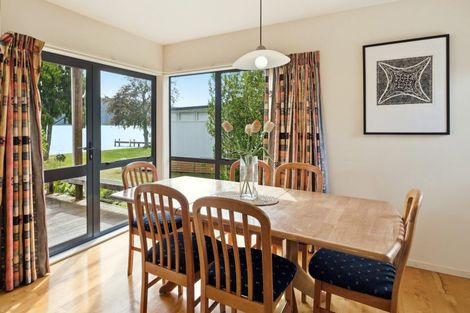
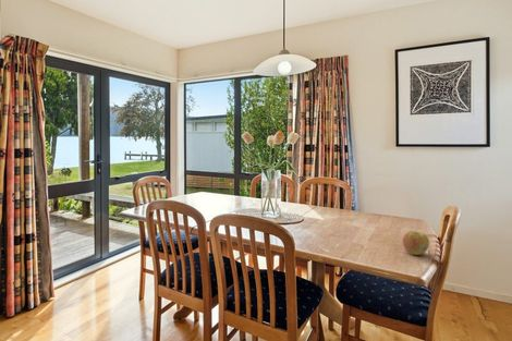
+ apple (415, 243)
